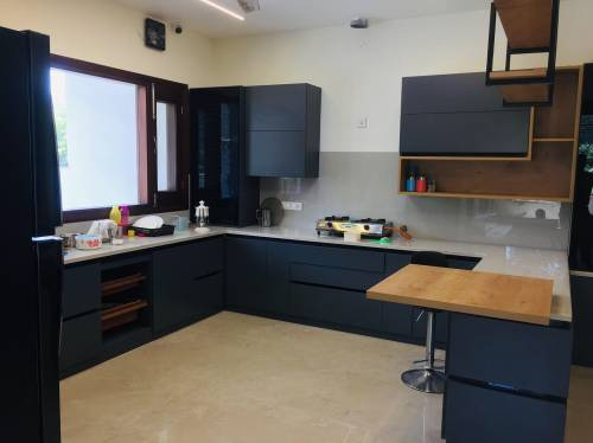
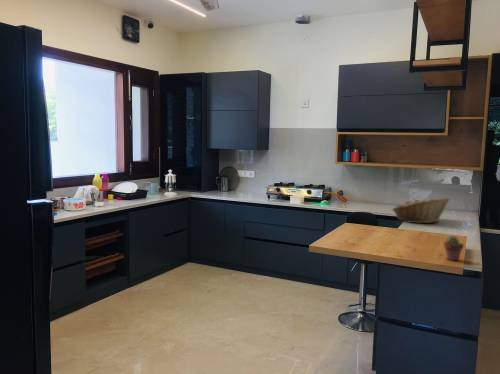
+ fruit basket (421, 208)
+ potted succulent (453, 247)
